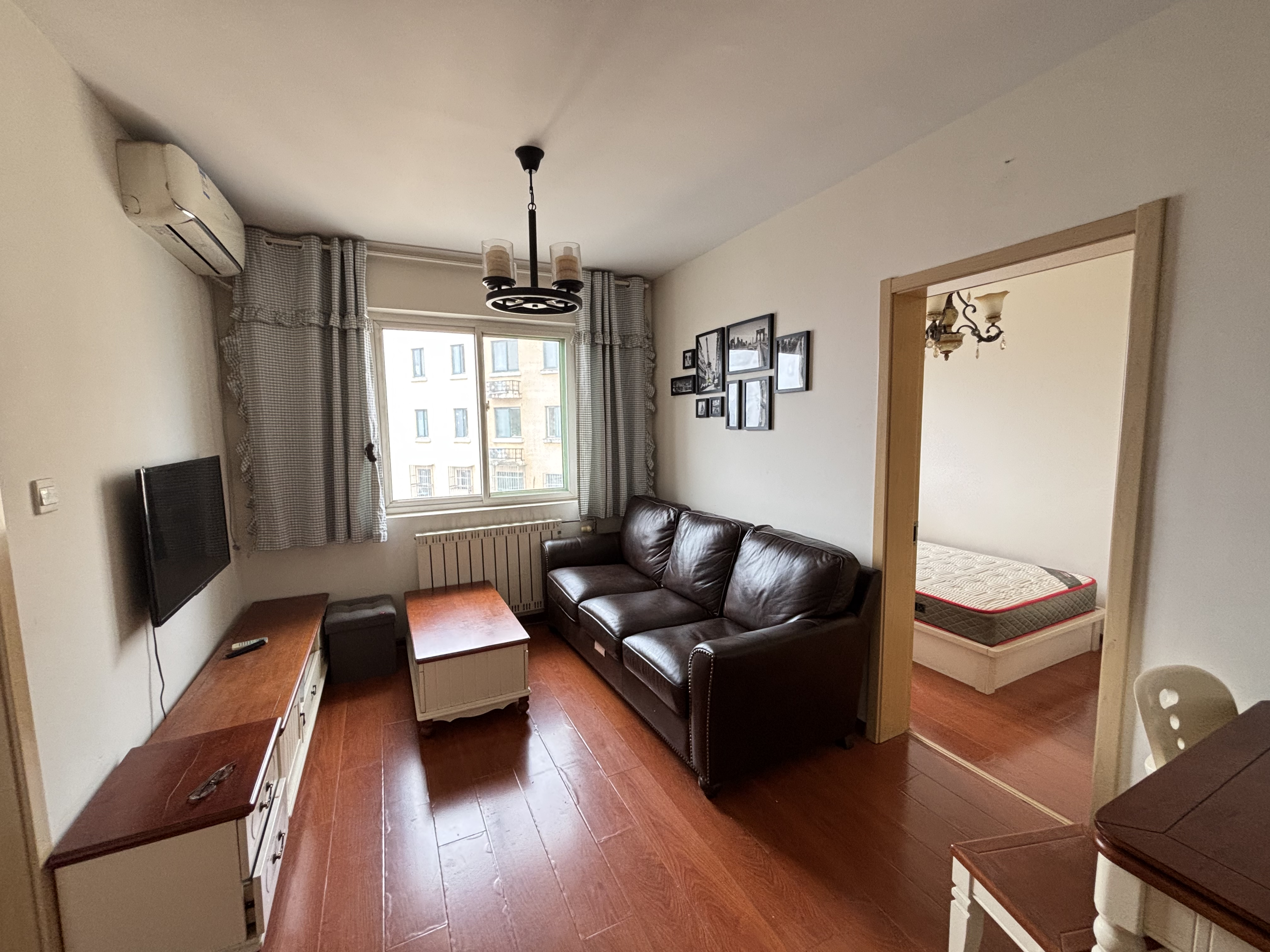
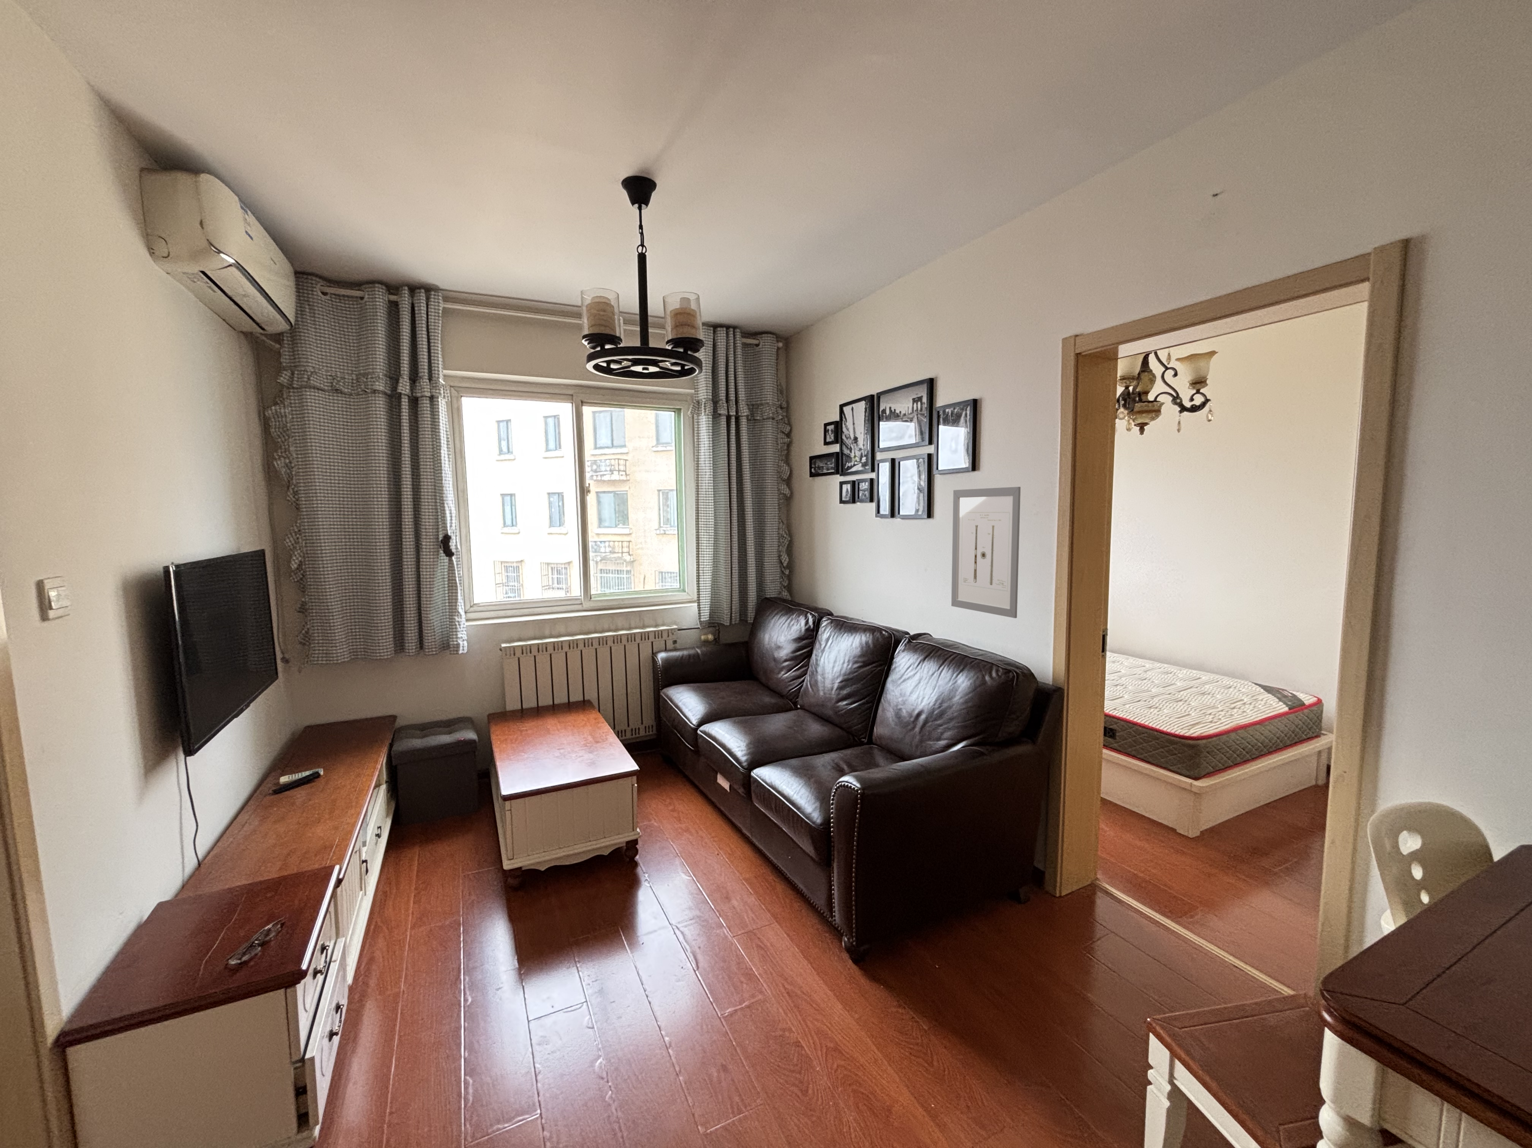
+ wall art (983, 550)
